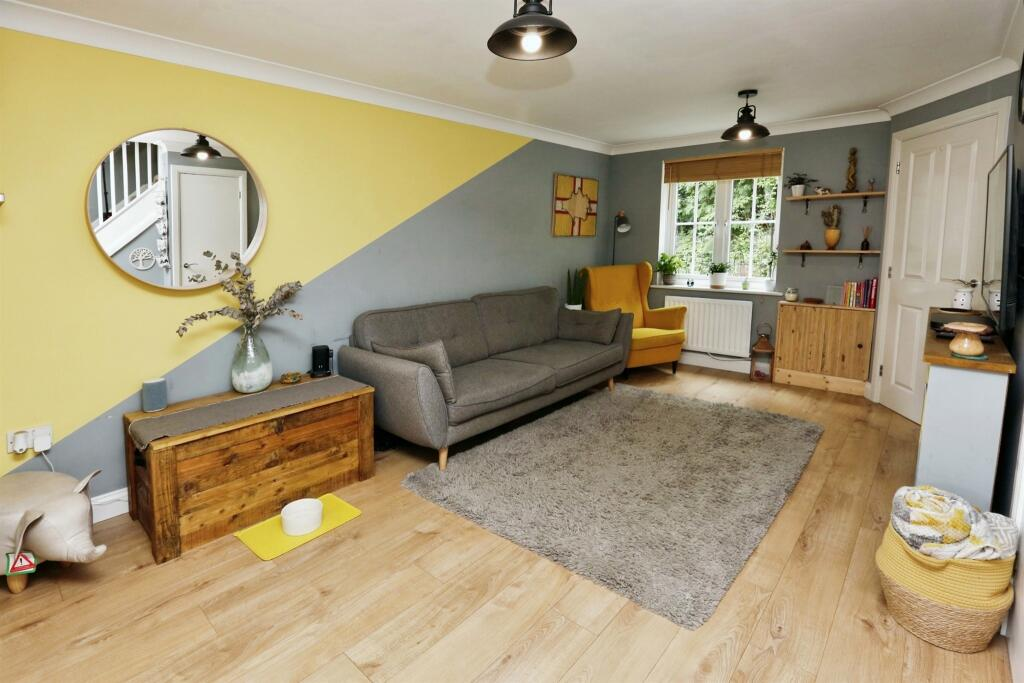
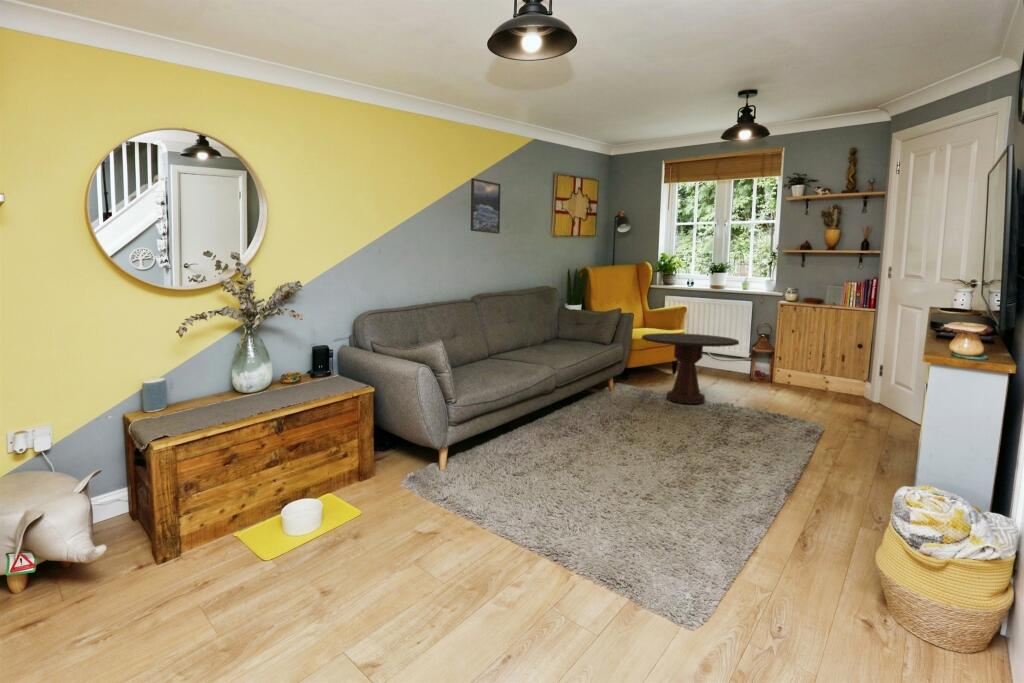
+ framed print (485, 206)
+ side table (687, 369)
